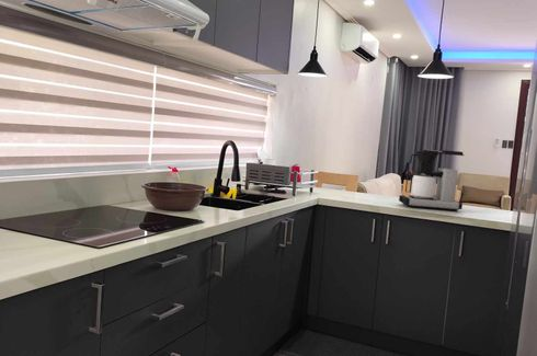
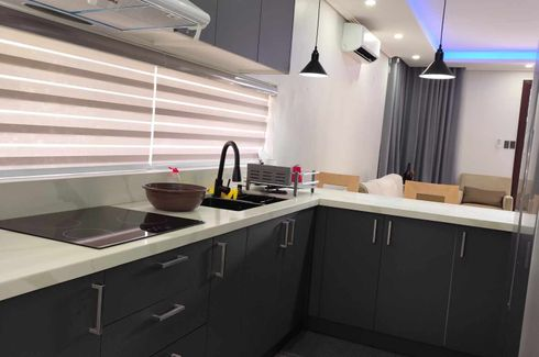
- coffee maker (432, 179)
